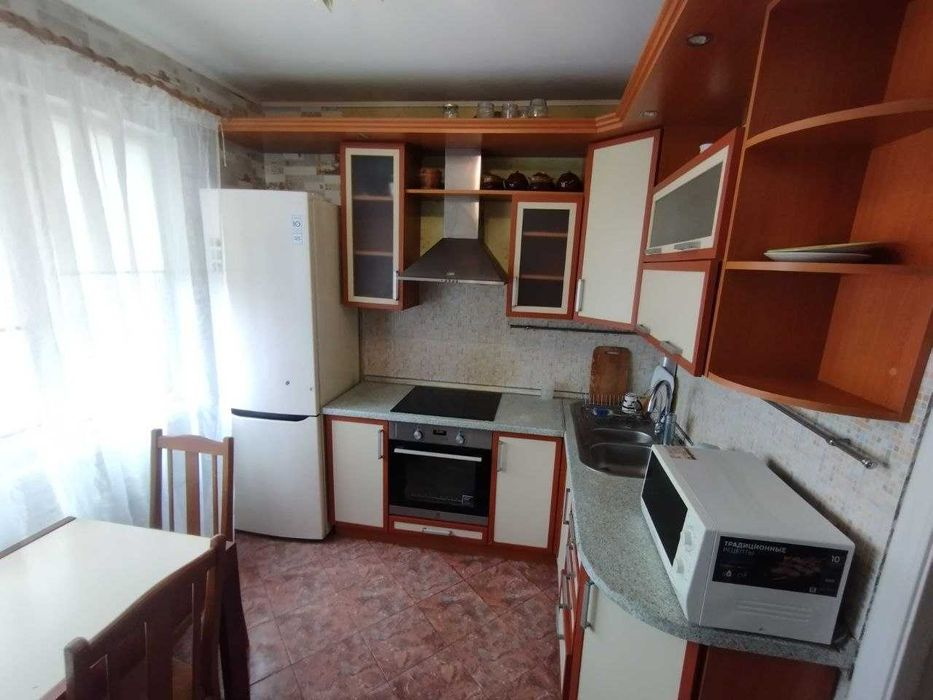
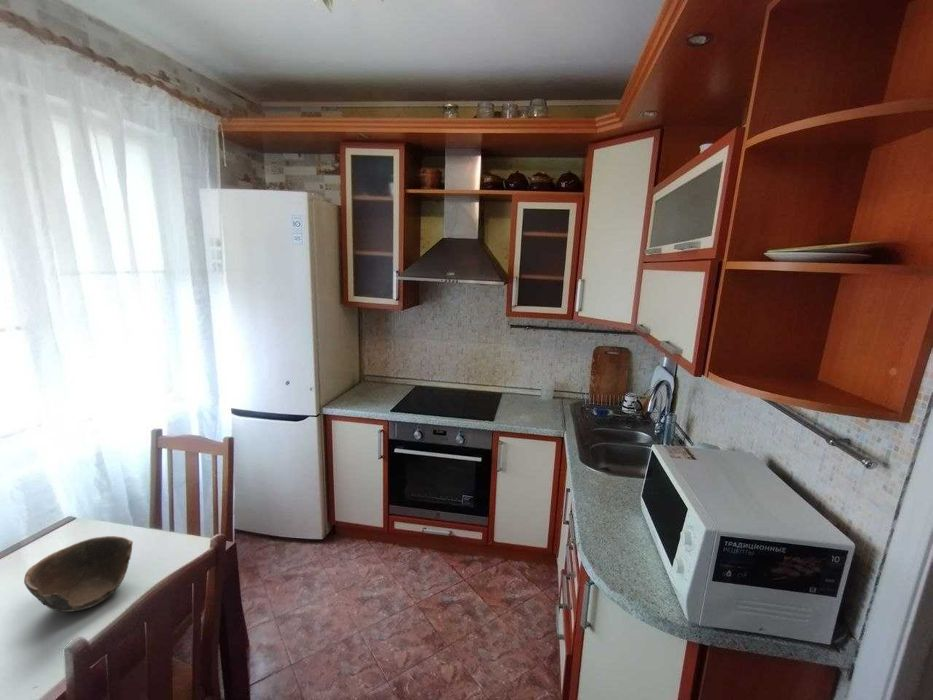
+ bowl (81, 576)
